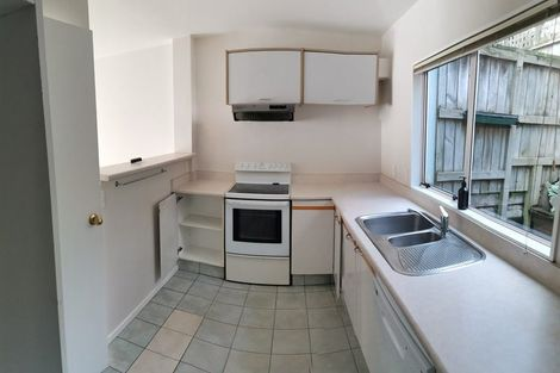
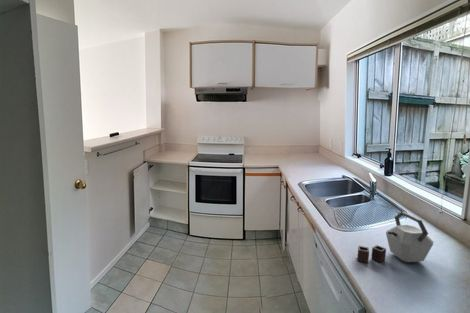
+ kettle (391, 237)
